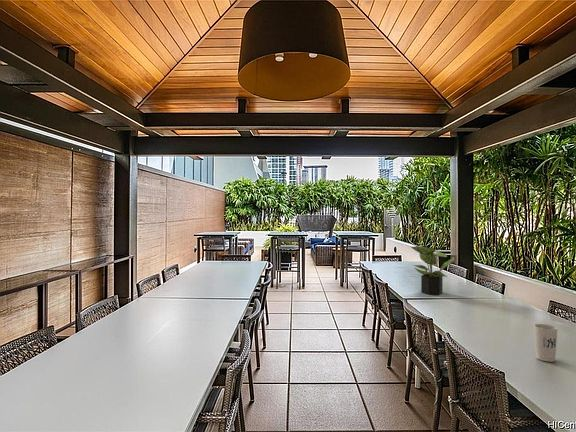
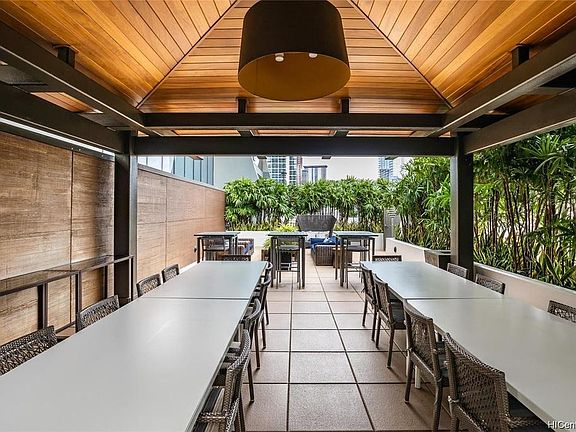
- cup (545, 342)
- potted plant (427, 268)
